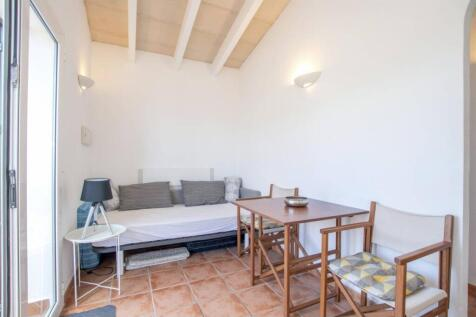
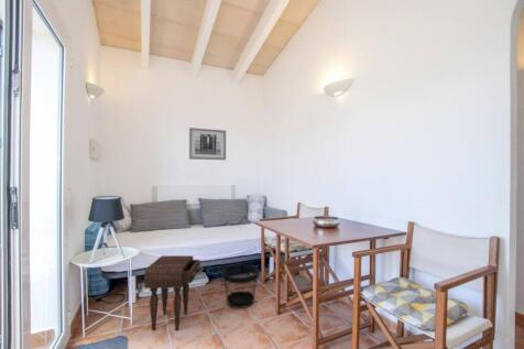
+ wall art (208, 144)
+ nightstand (177, 292)
+ wastebasket (240, 287)
